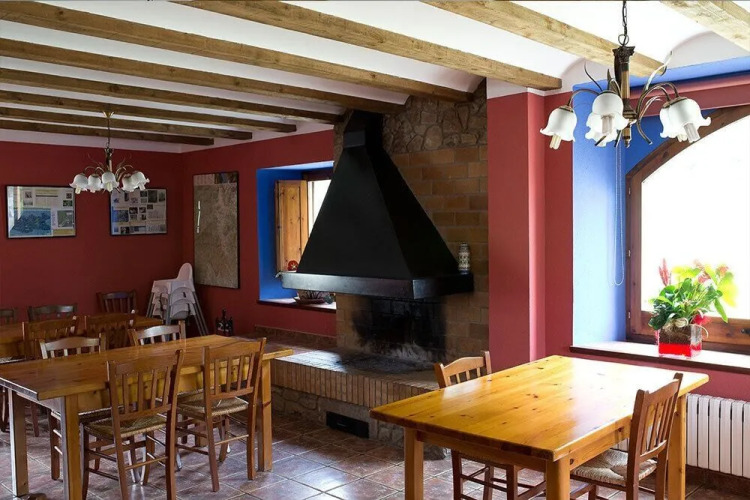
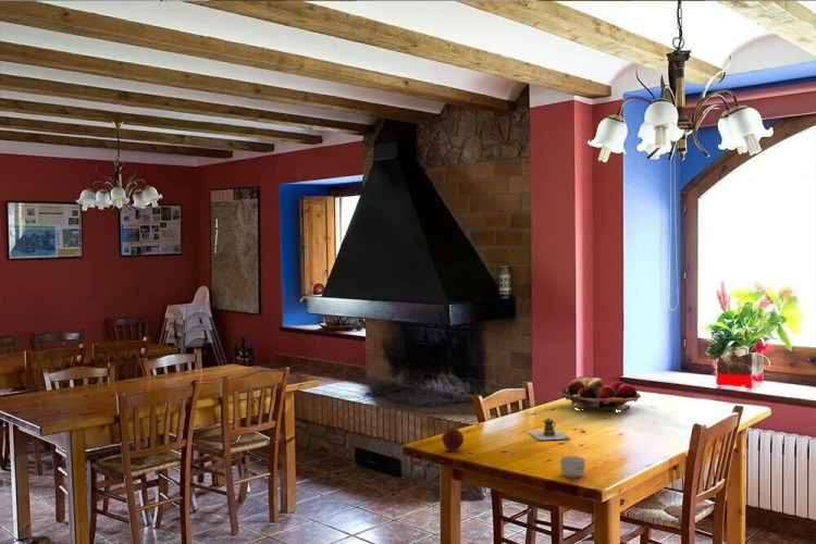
+ apple (453, 438)
+ cup (573, 466)
+ fruit basket (598, 392)
+ teapot (548, 426)
